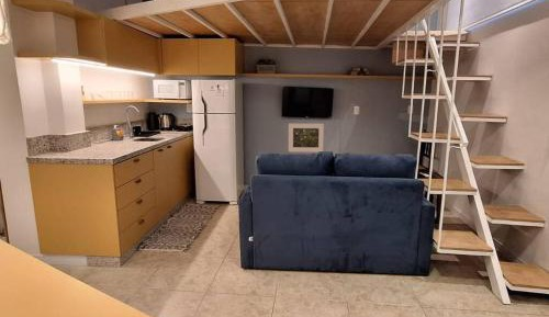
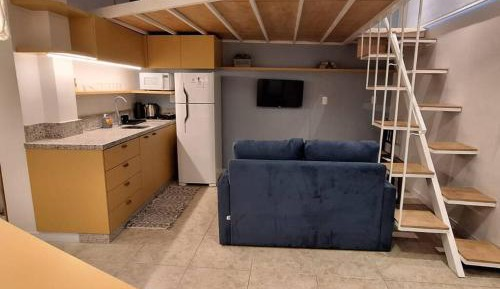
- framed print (305, 137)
